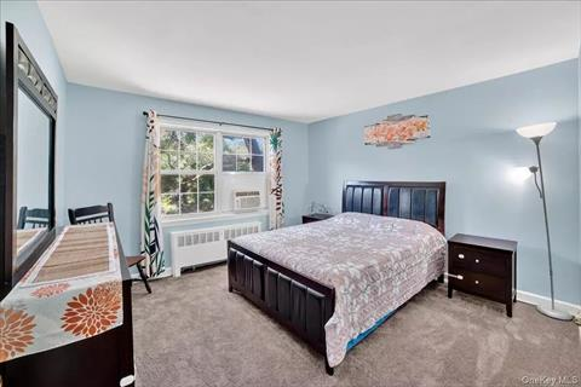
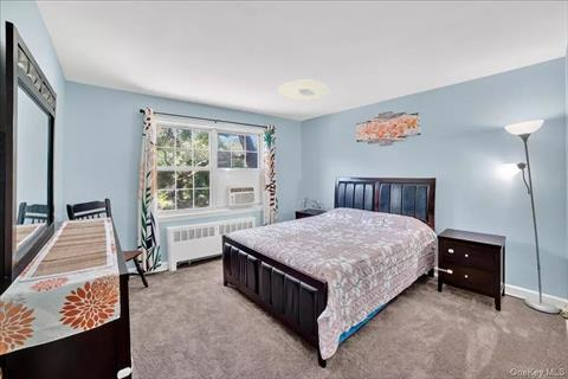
+ ceiling light (303, 88)
